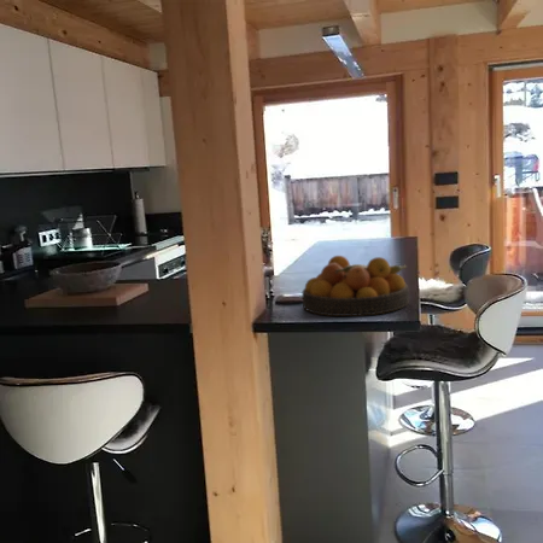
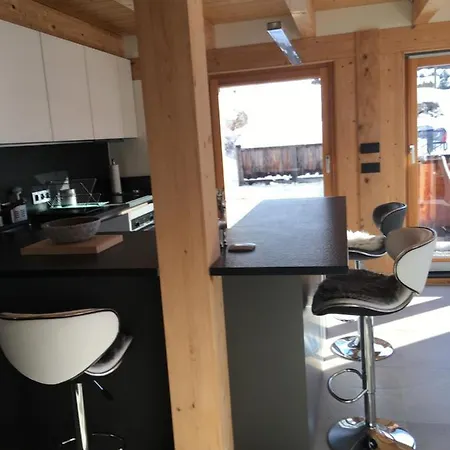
- fruit bowl (354, 281)
